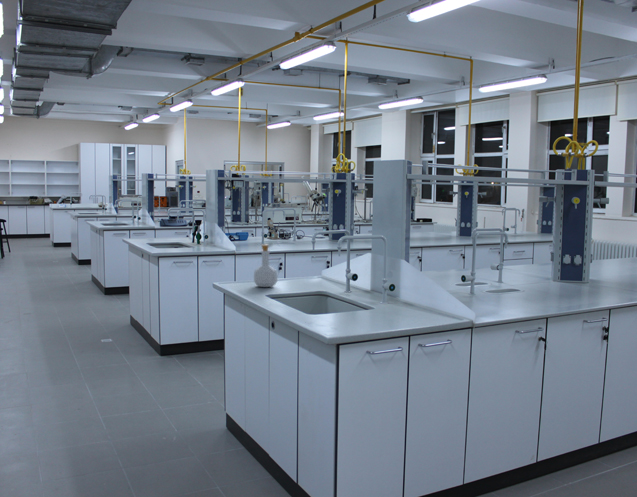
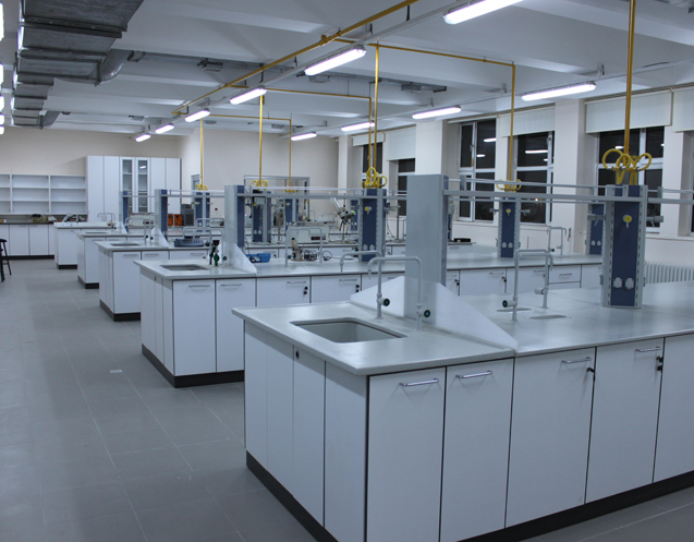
- bottle (265, 265)
